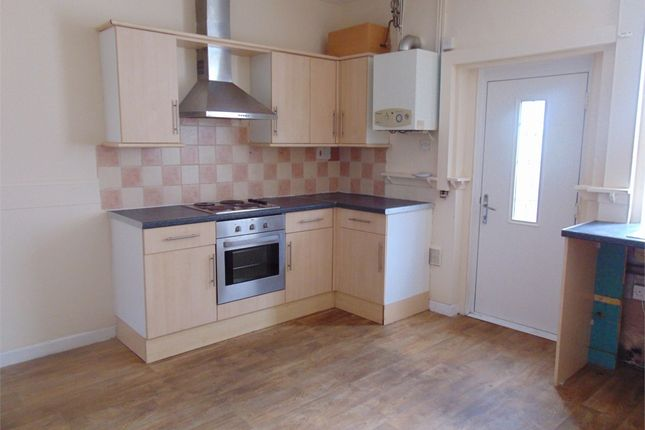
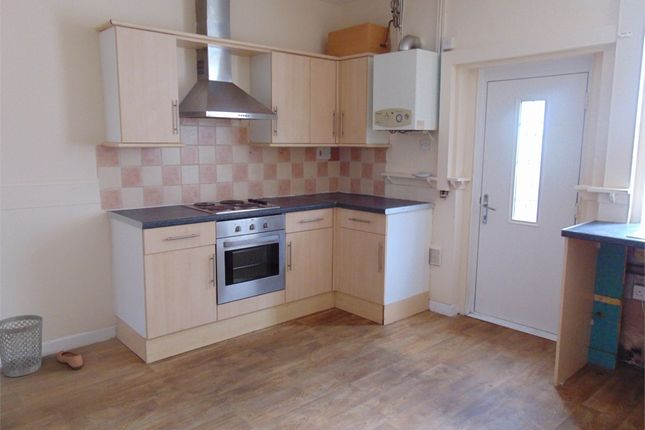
+ wastebasket (21, 345)
+ shoe (69, 356)
